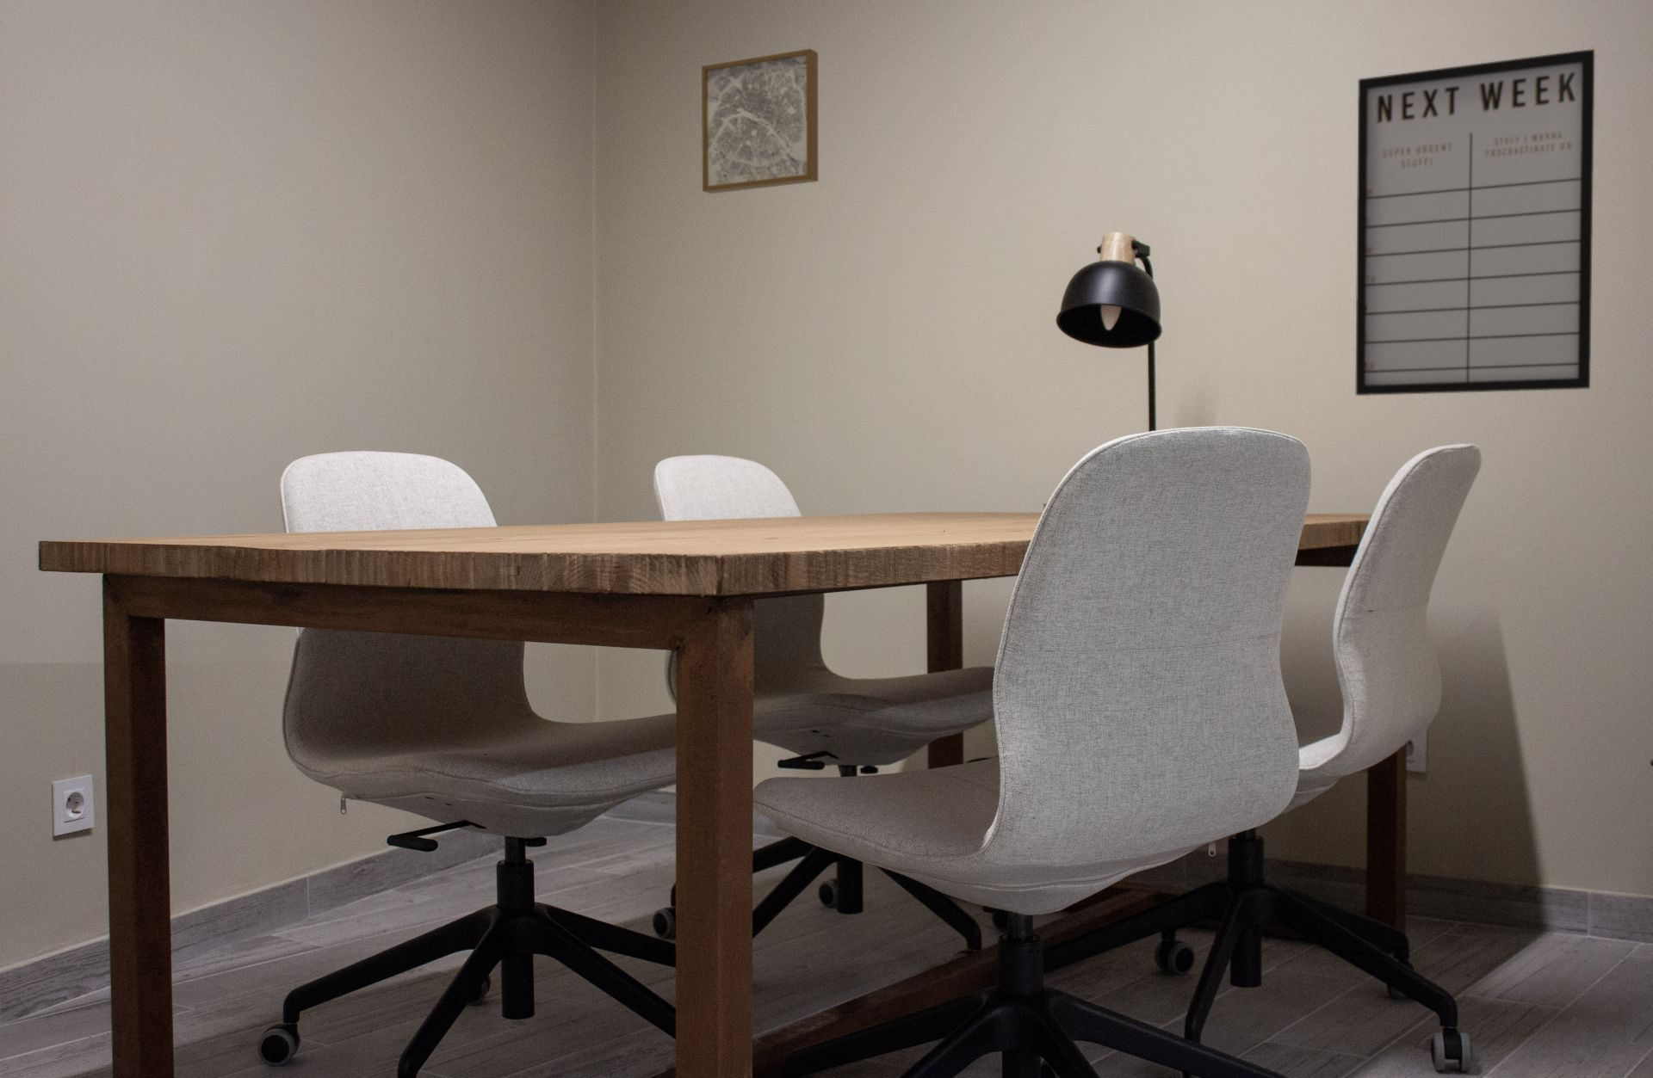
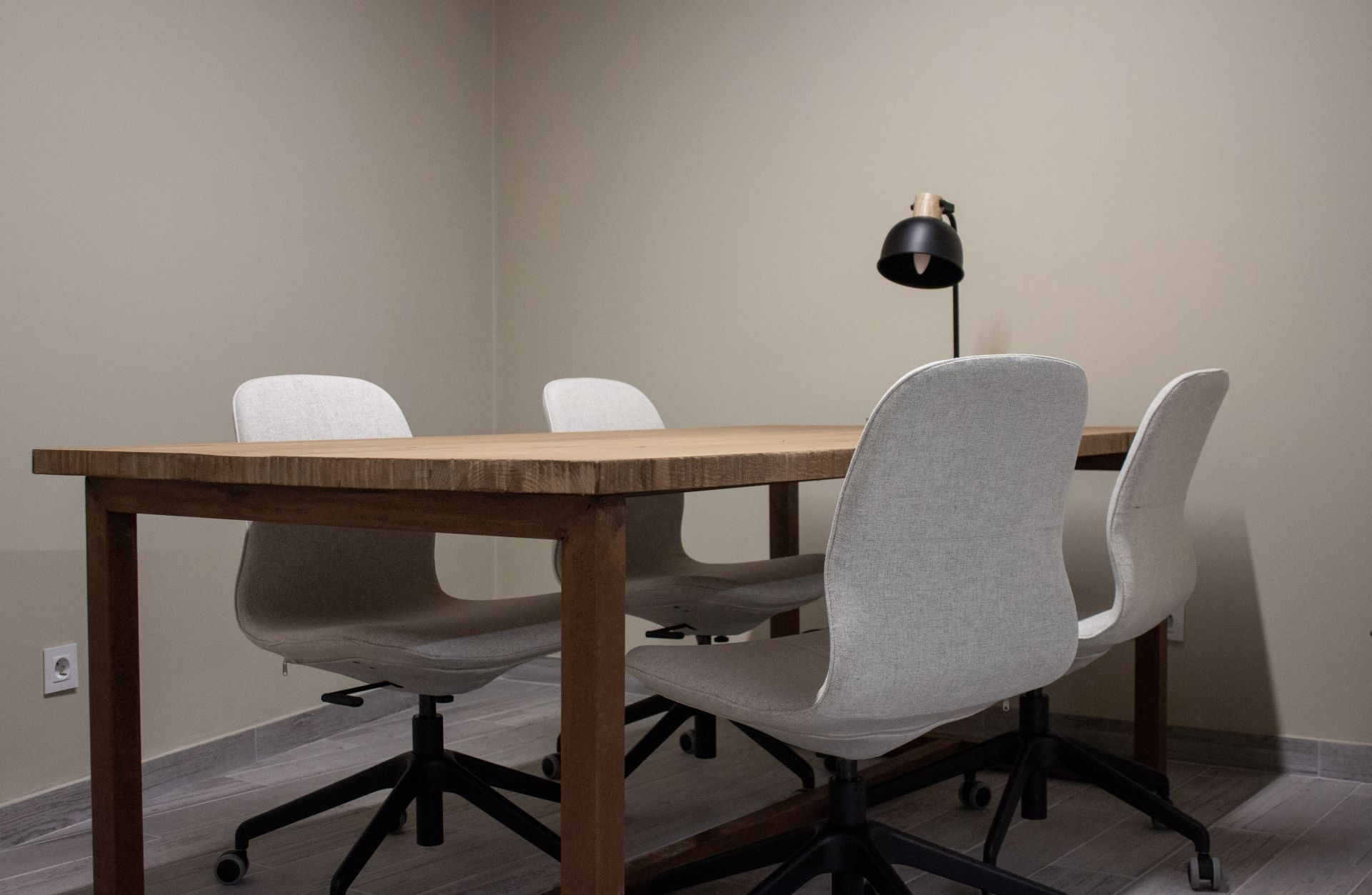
- writing board (1471, 229)
- wall art (759, 123)
